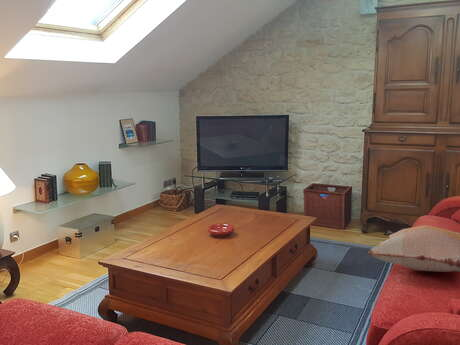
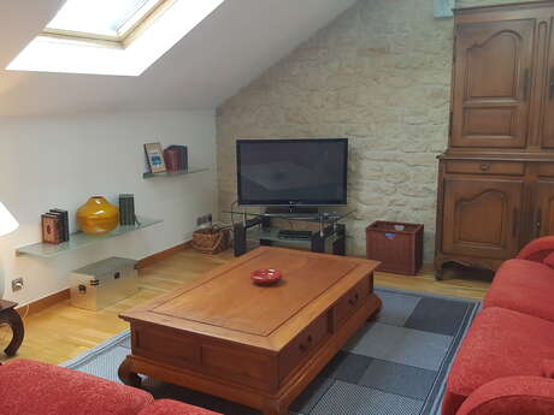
- decorative pillow (425, 247)
